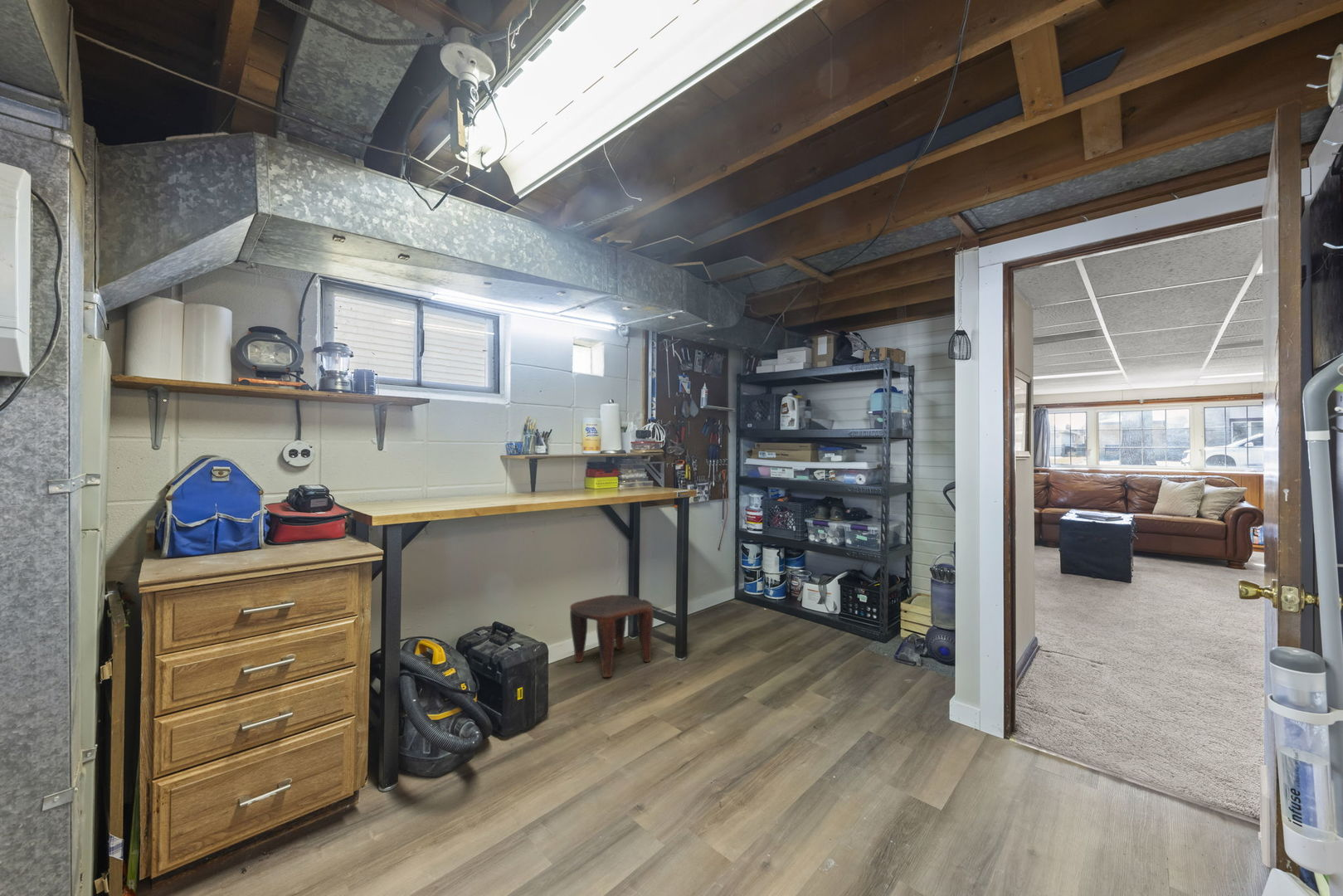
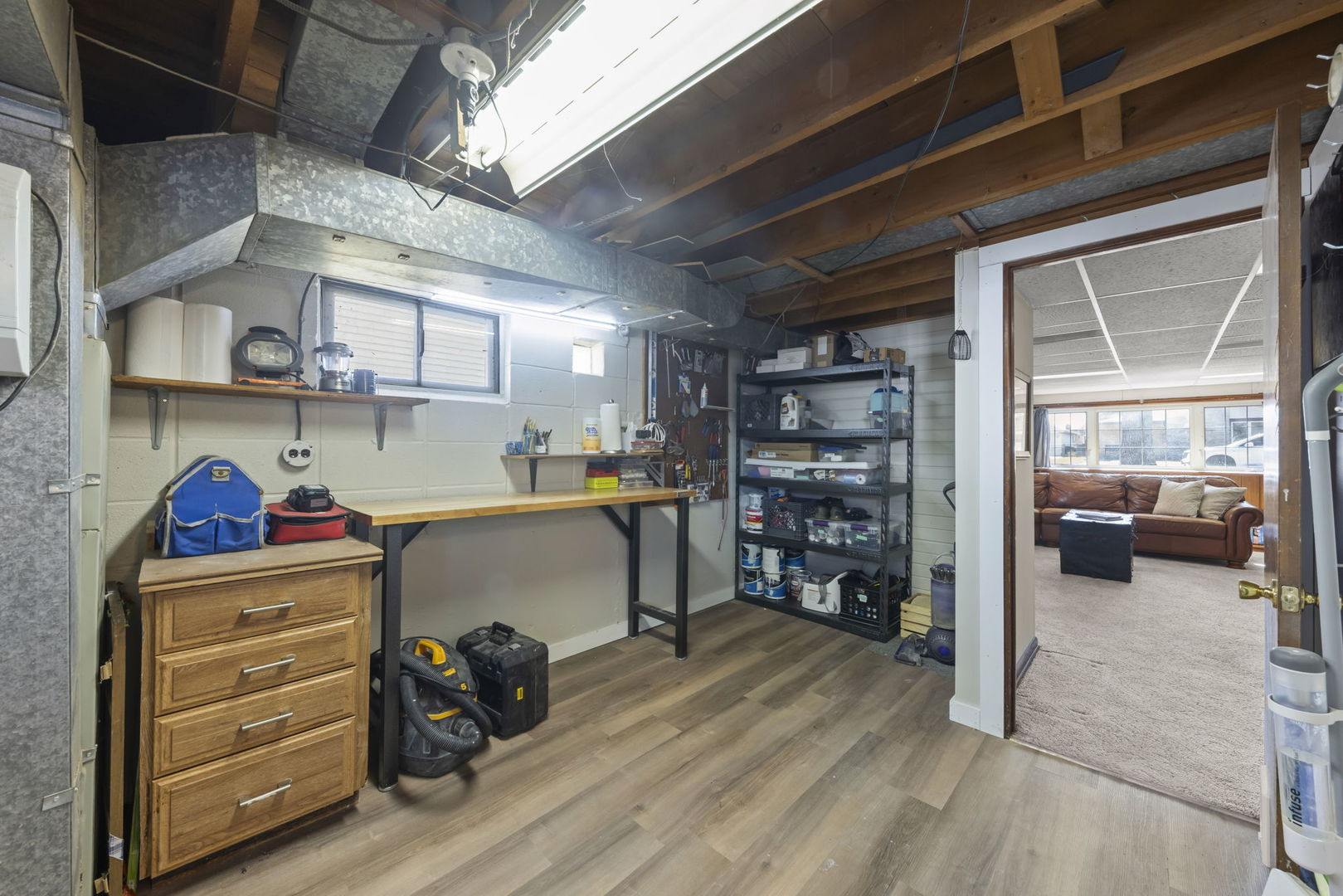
- stool (611, 632)
